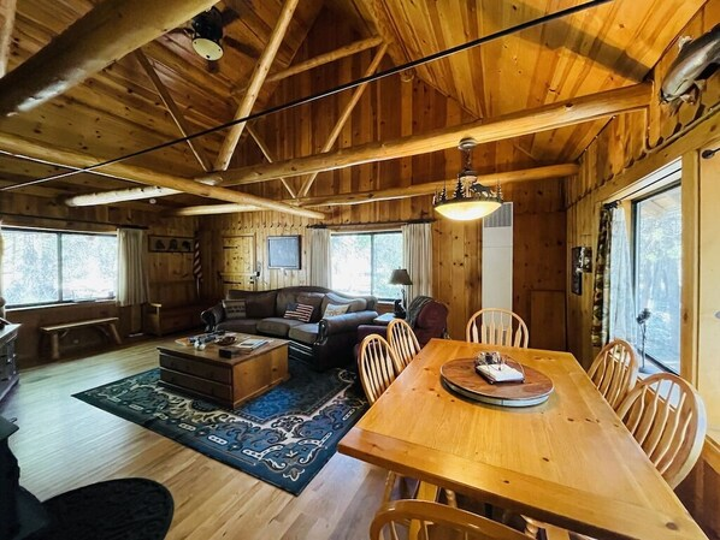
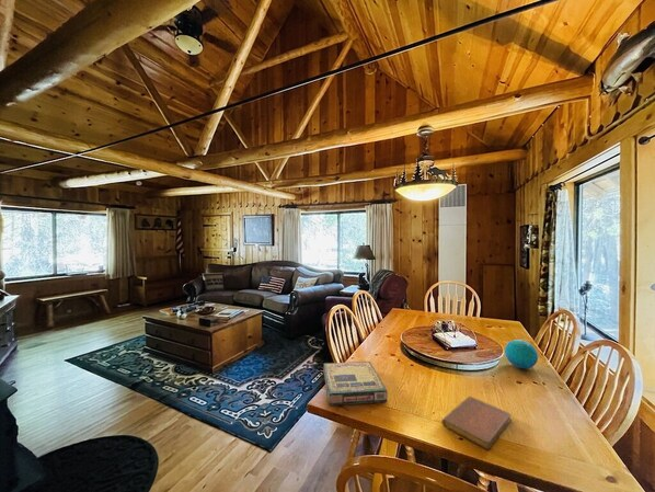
+ decorative orb (520, 353)
+ notebook (476, 419)
+ video game box (352, 380)
